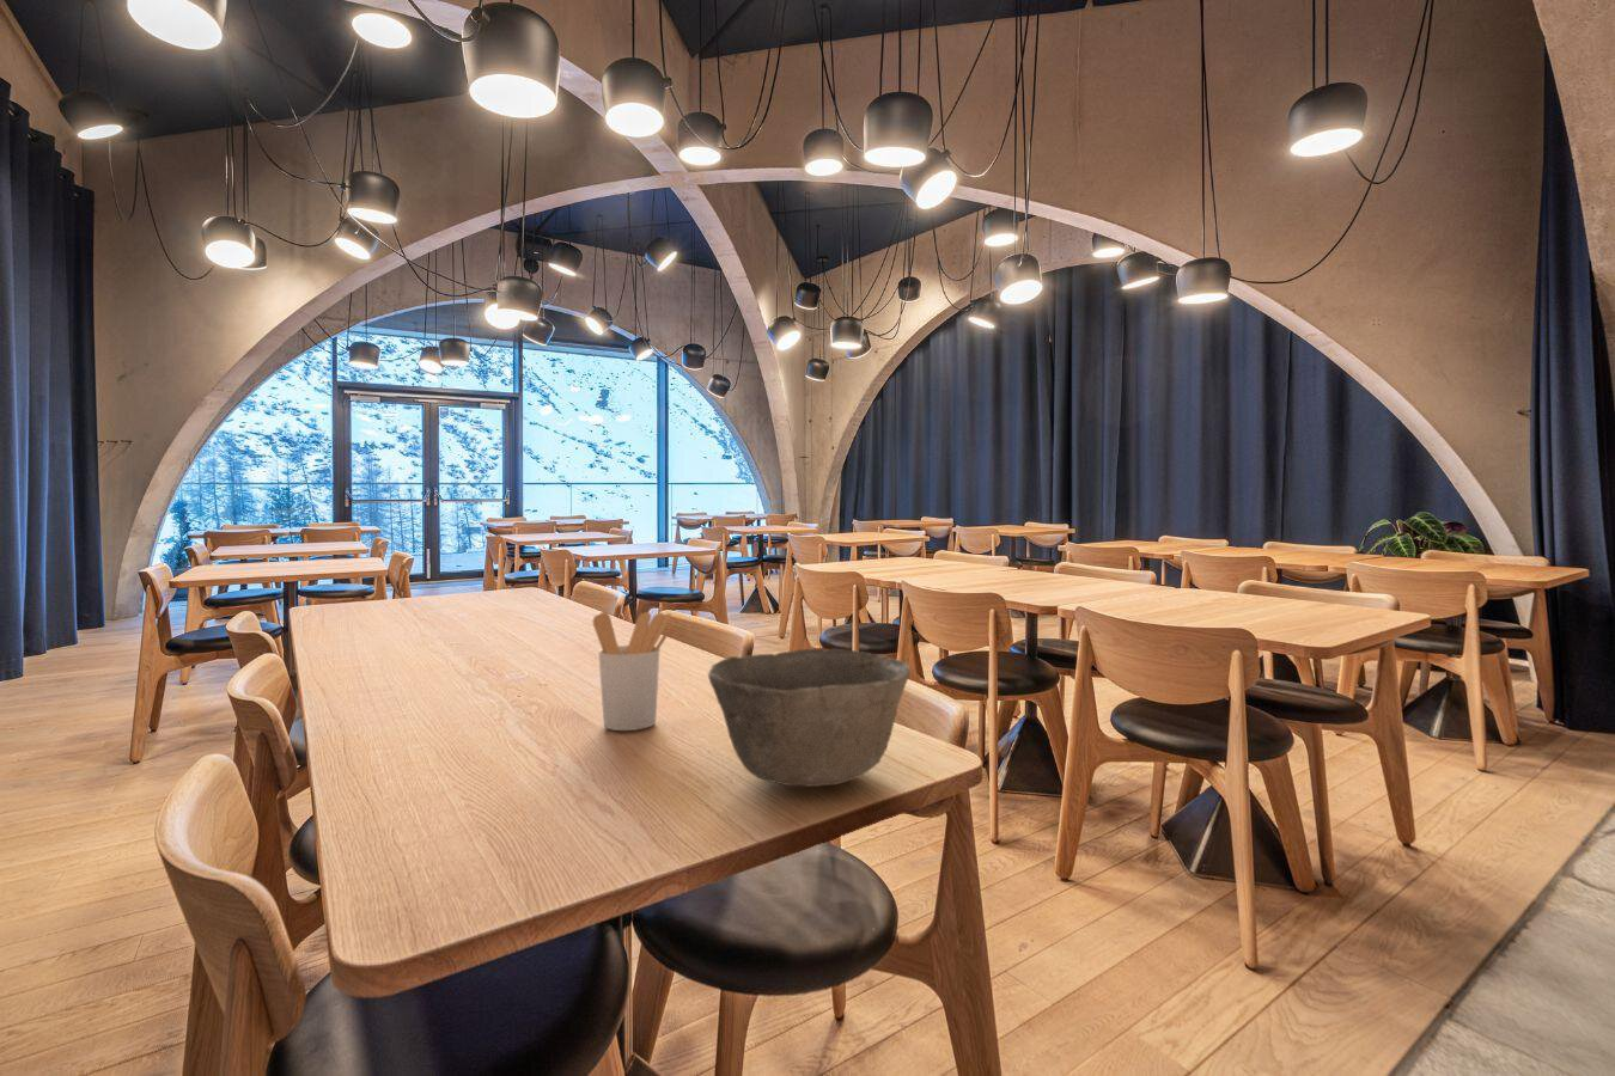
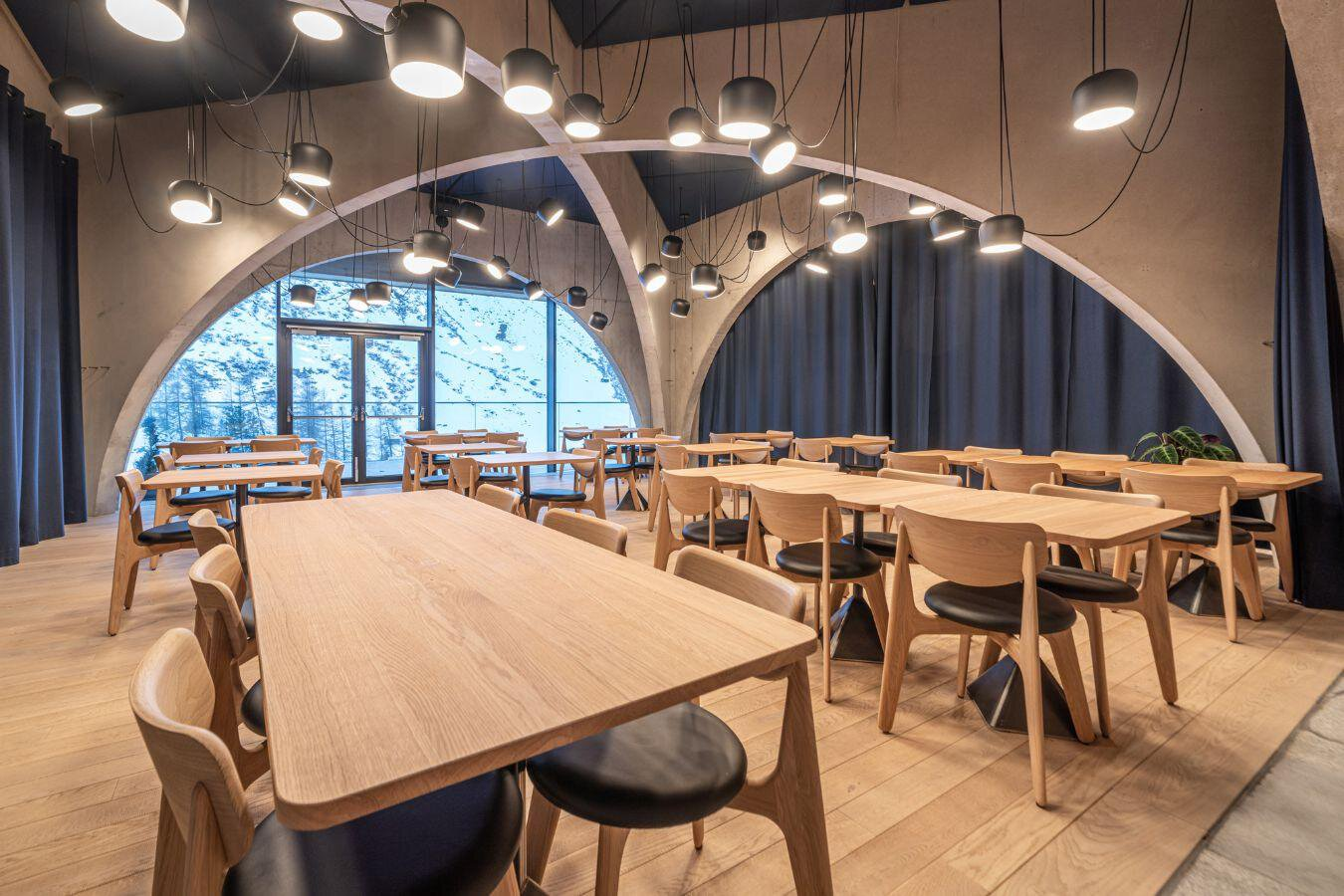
- utensil holder (638, 666)
- bowl (810, 719)
